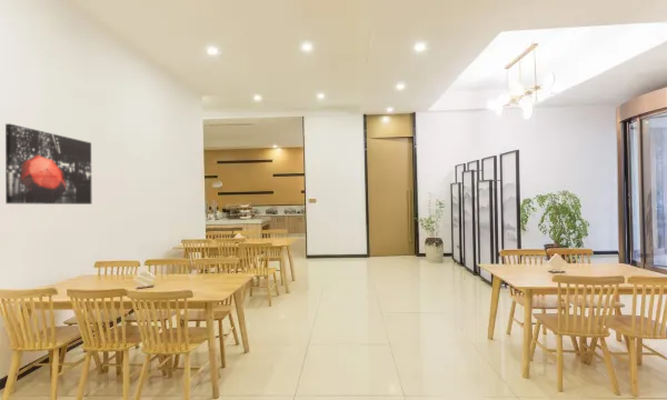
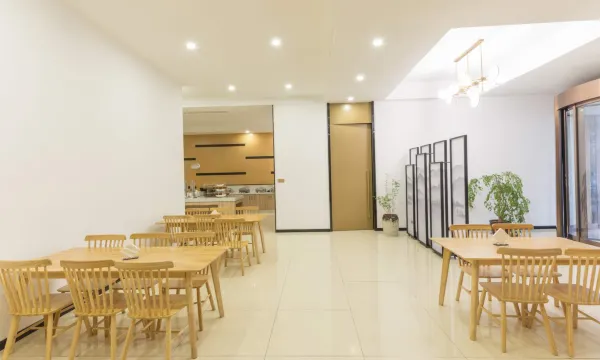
- wall art (53, 169)
